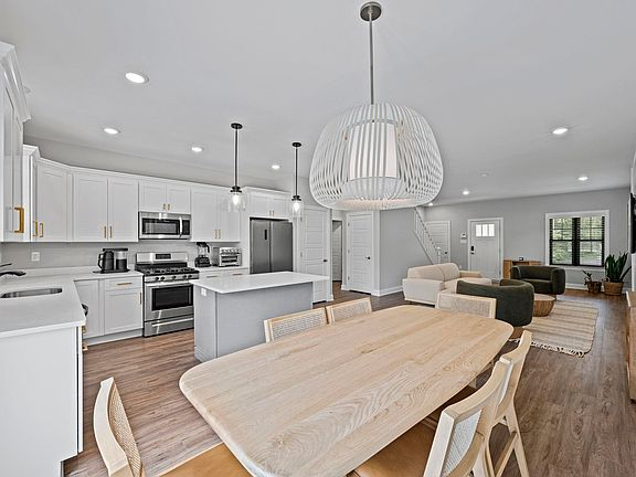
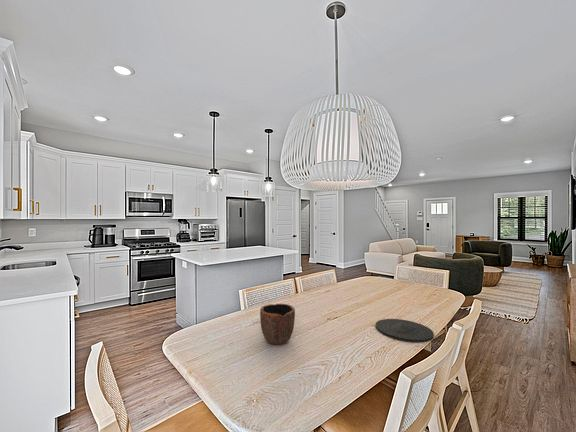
+ bowl (277, 324)
+ plate (403, 327)
